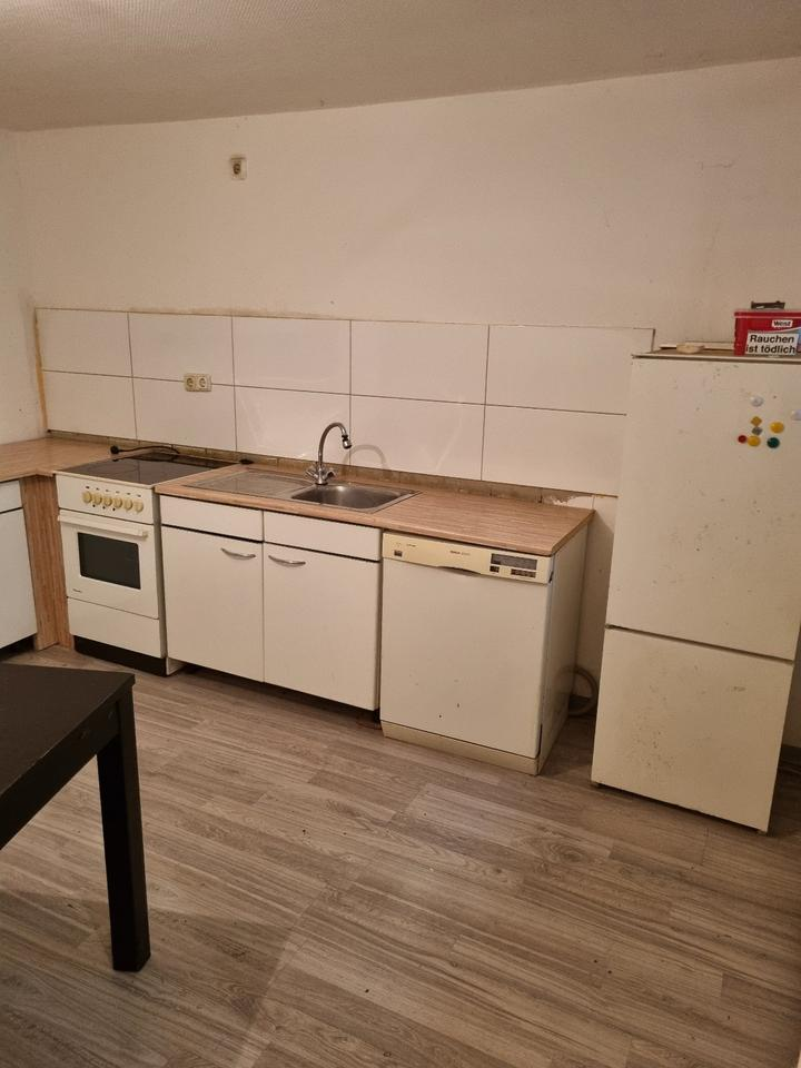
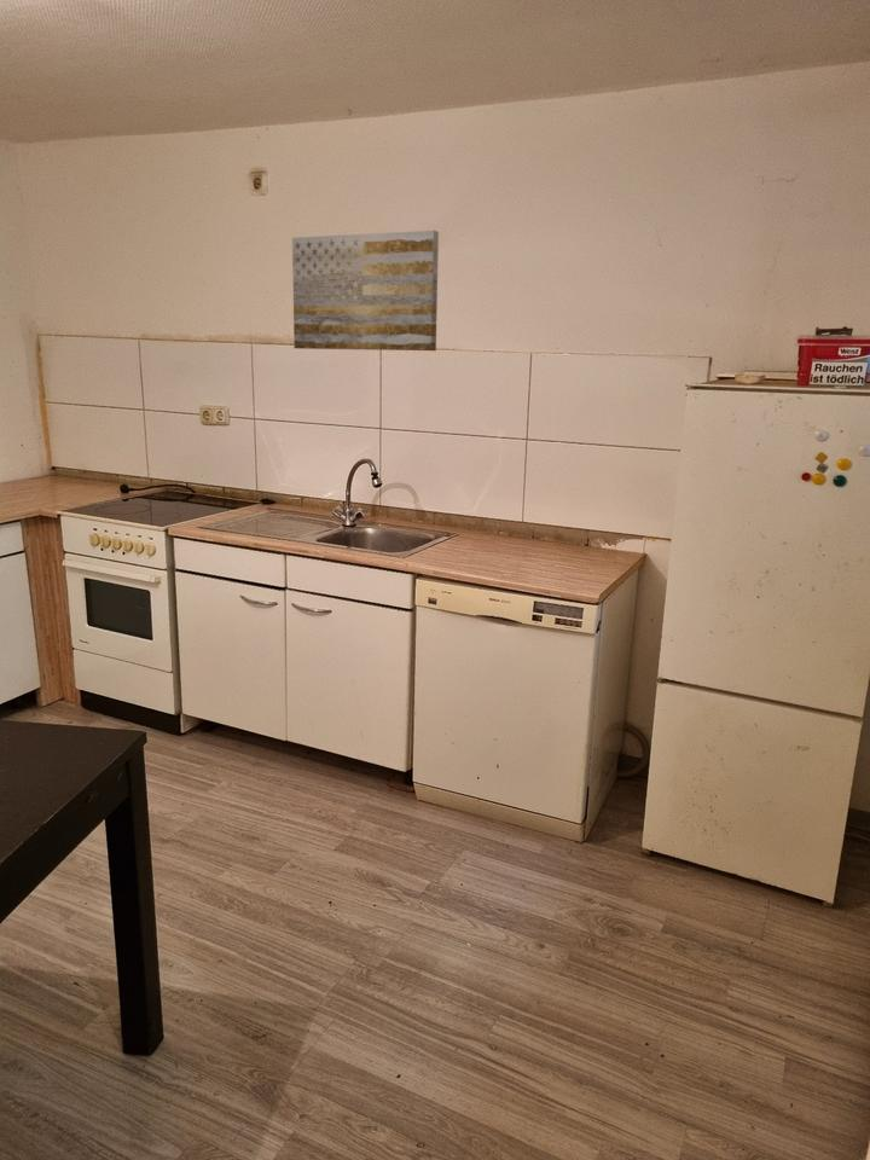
+ wall art (362, 292)
